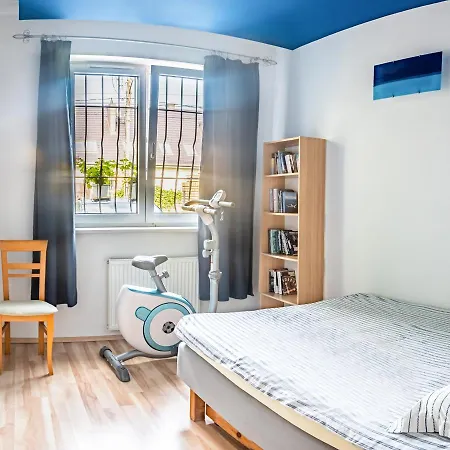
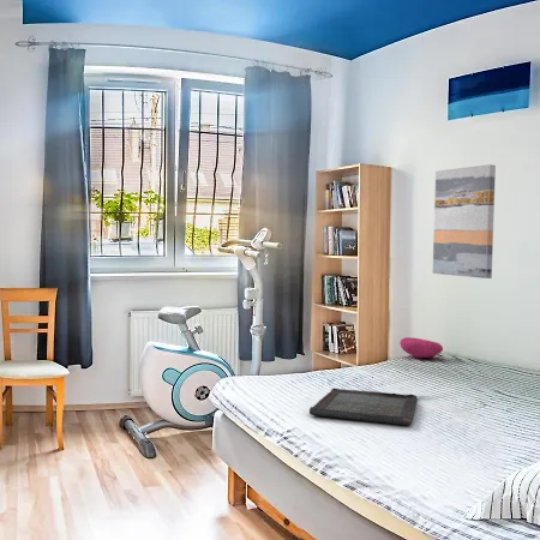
+ cushion (419, 348)
+ wall art (462, 222)
+ serving tray (367, 404)
